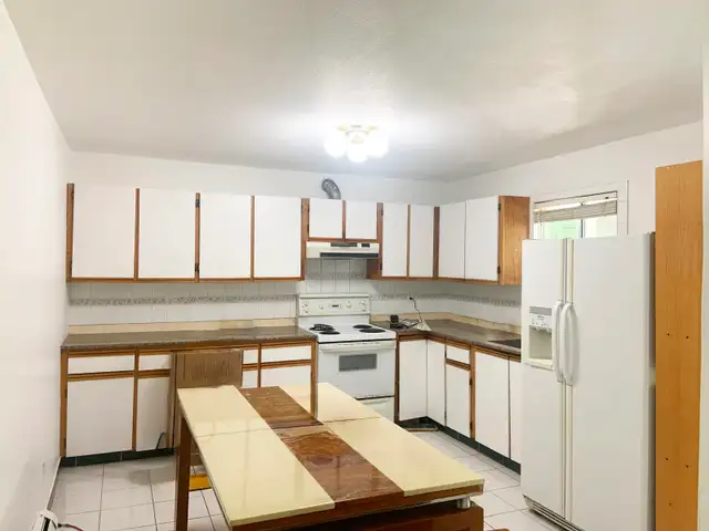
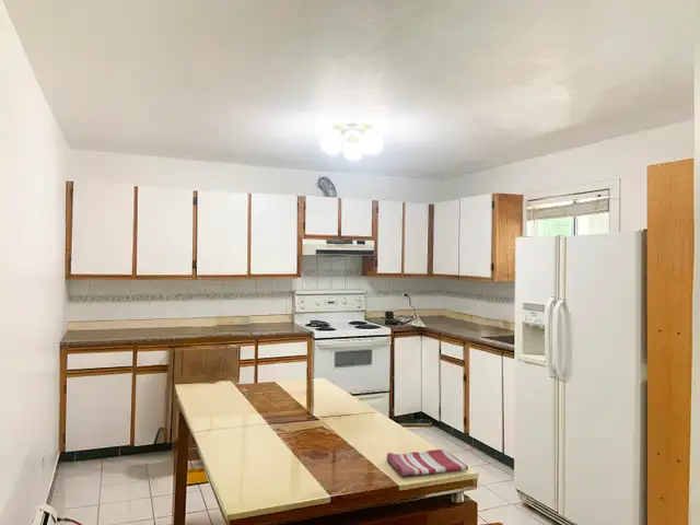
+ dish towel (425, 462)
